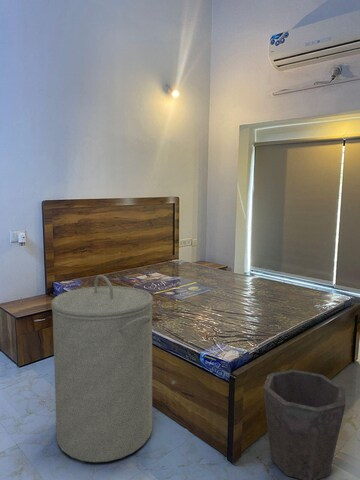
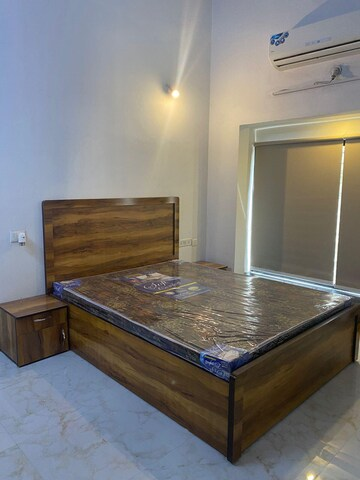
- laundry hamper (104, 355)
- waste bin (302, 424)
